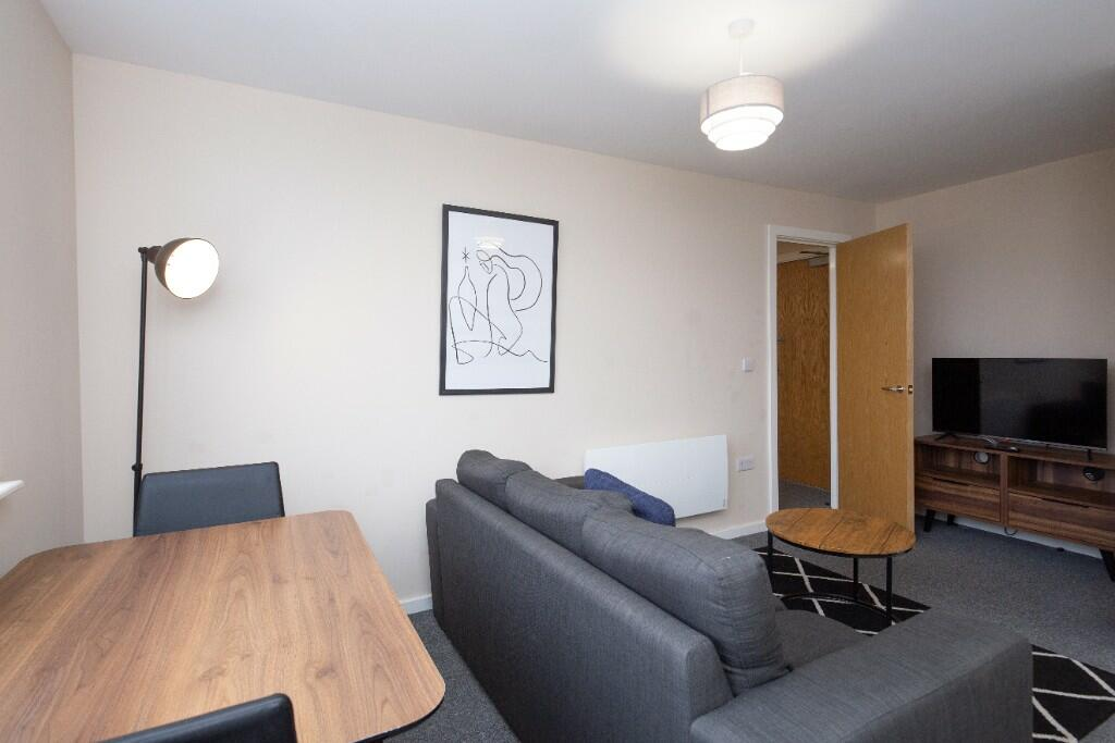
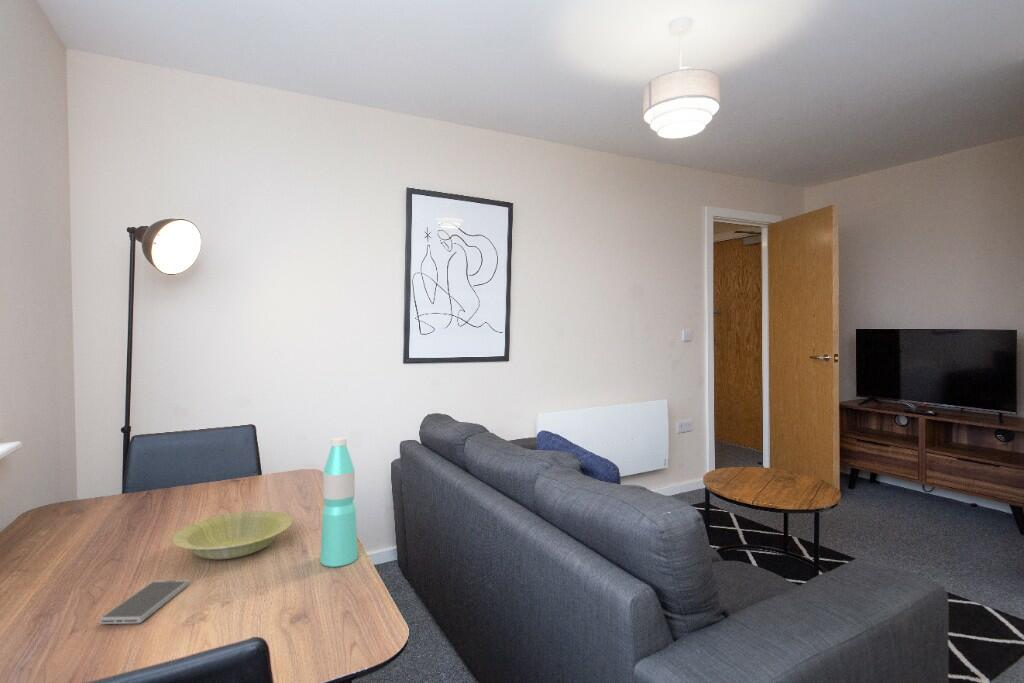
+ water bottle (339, 498)
+ smartphone (147, 600)
+ bowl (235, 538)
